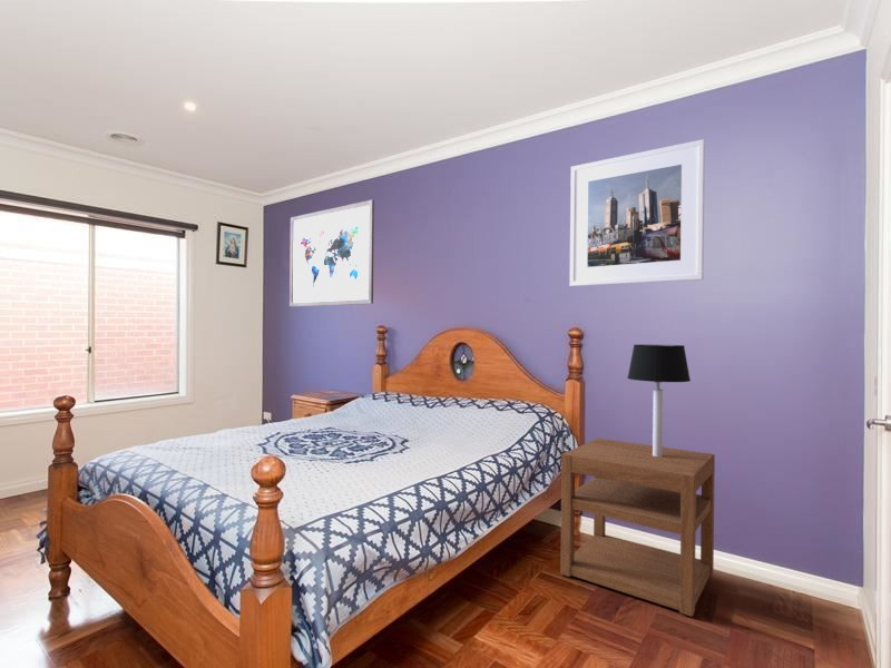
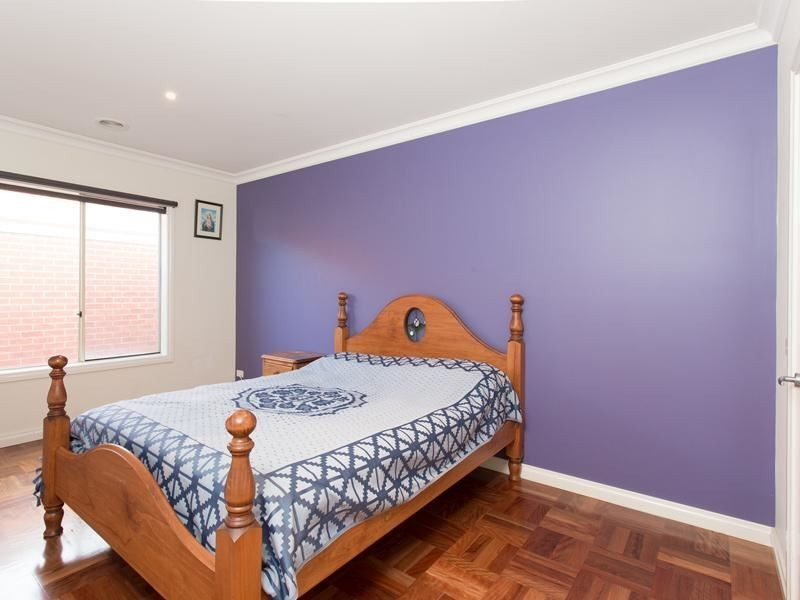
- wall art (329, 257)
- nightstand (637, 513)
- table lamp (657, 400)
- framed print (631, 218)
